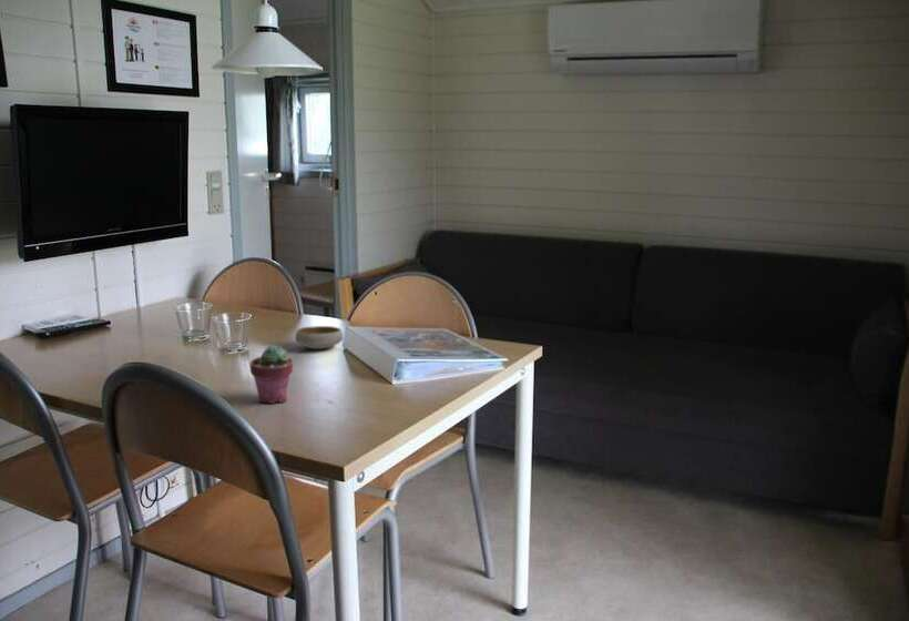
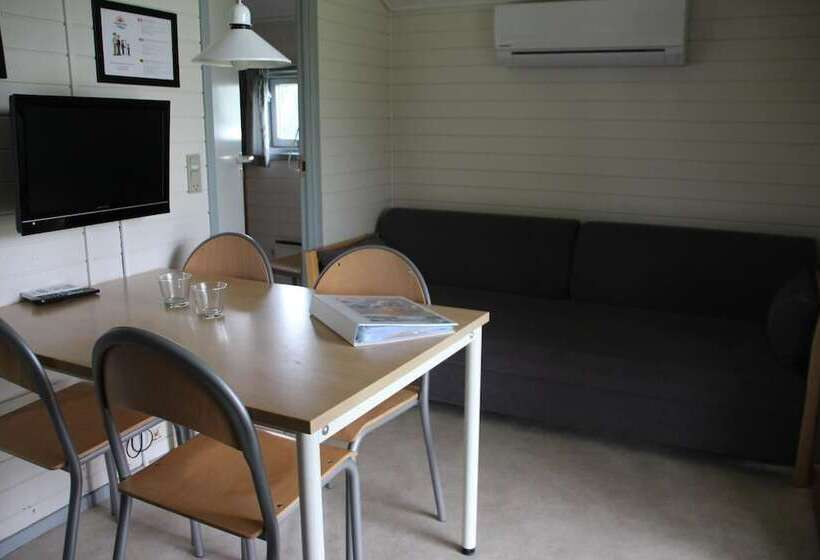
- potted succulent (272, 371)
- bowl (319, 338)
